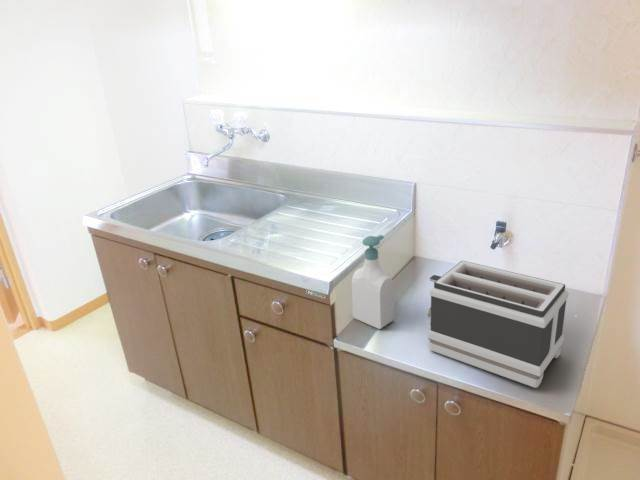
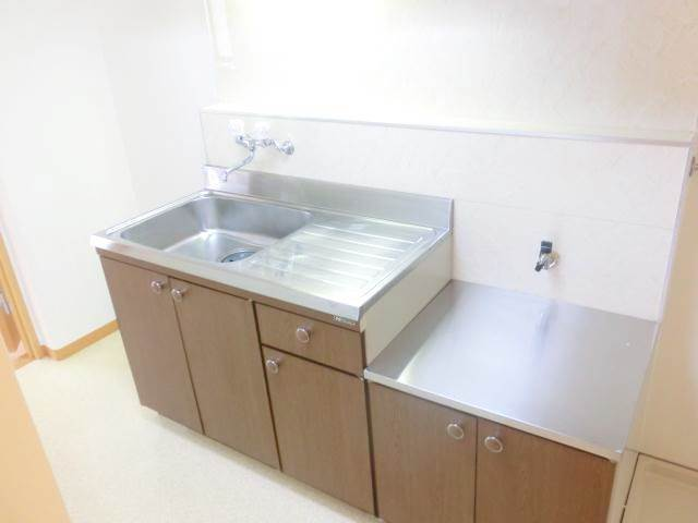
- soap bottle (374, 278)
- toaster (488, 316)
